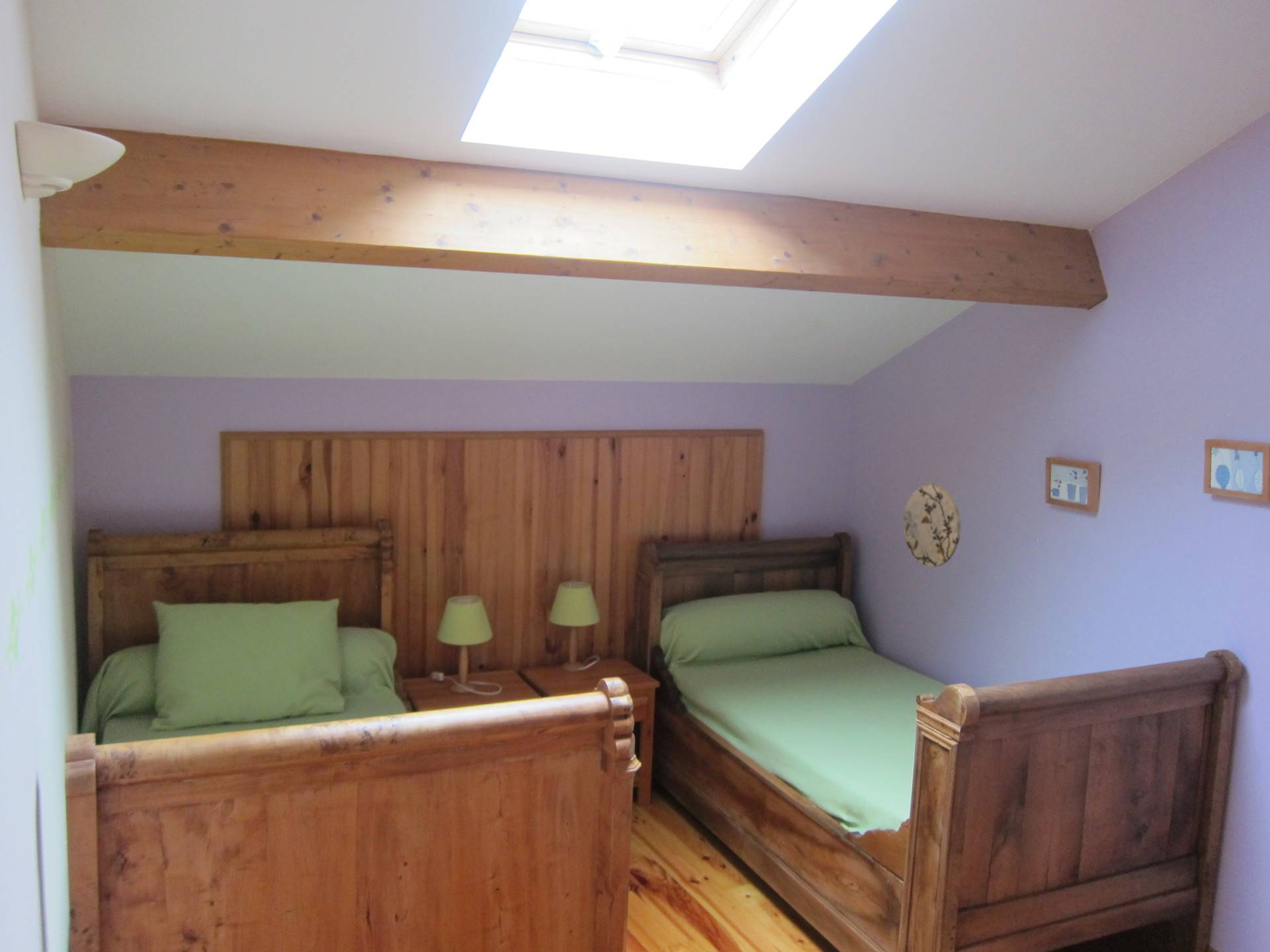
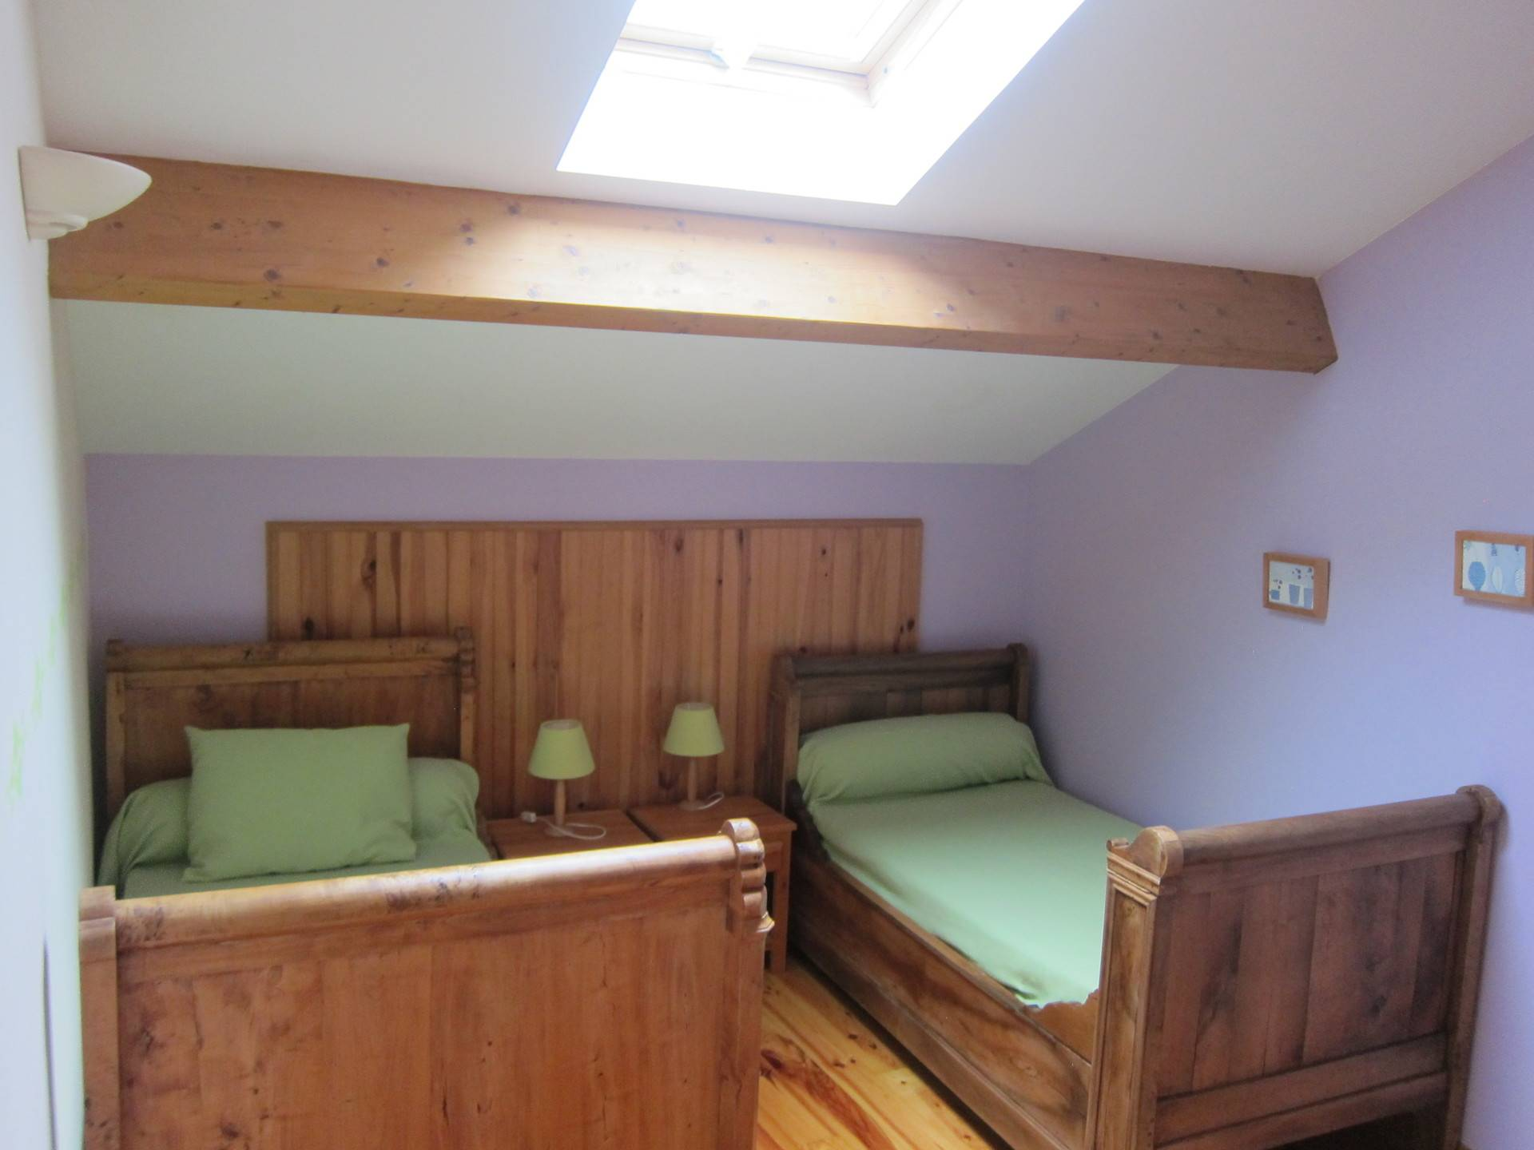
- decorative plate (931, 525)
